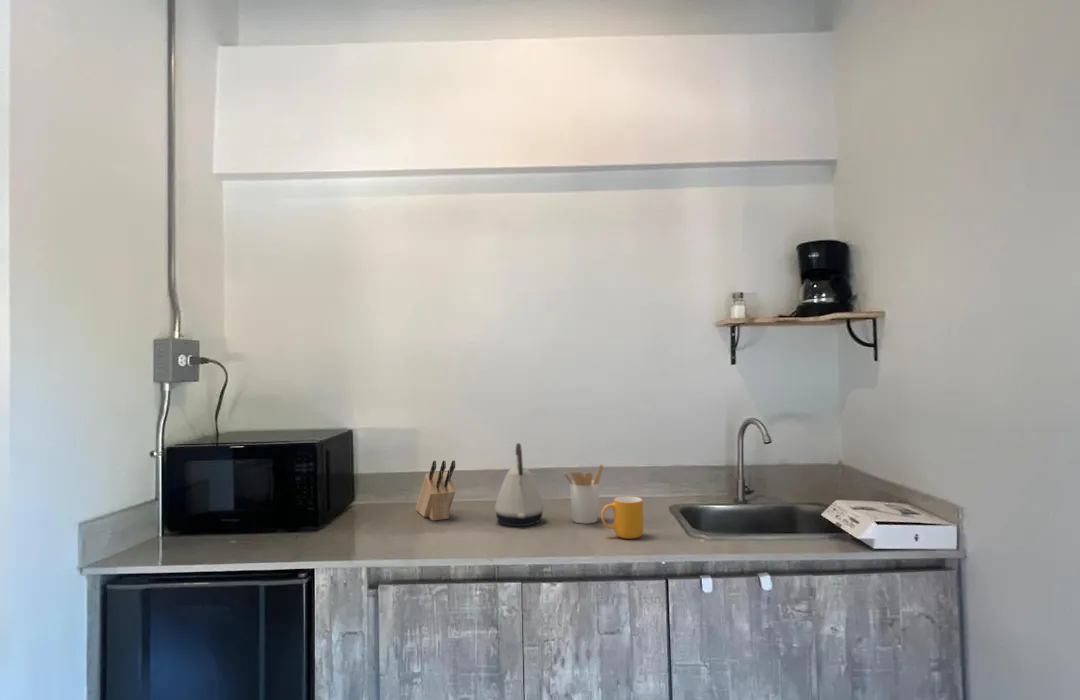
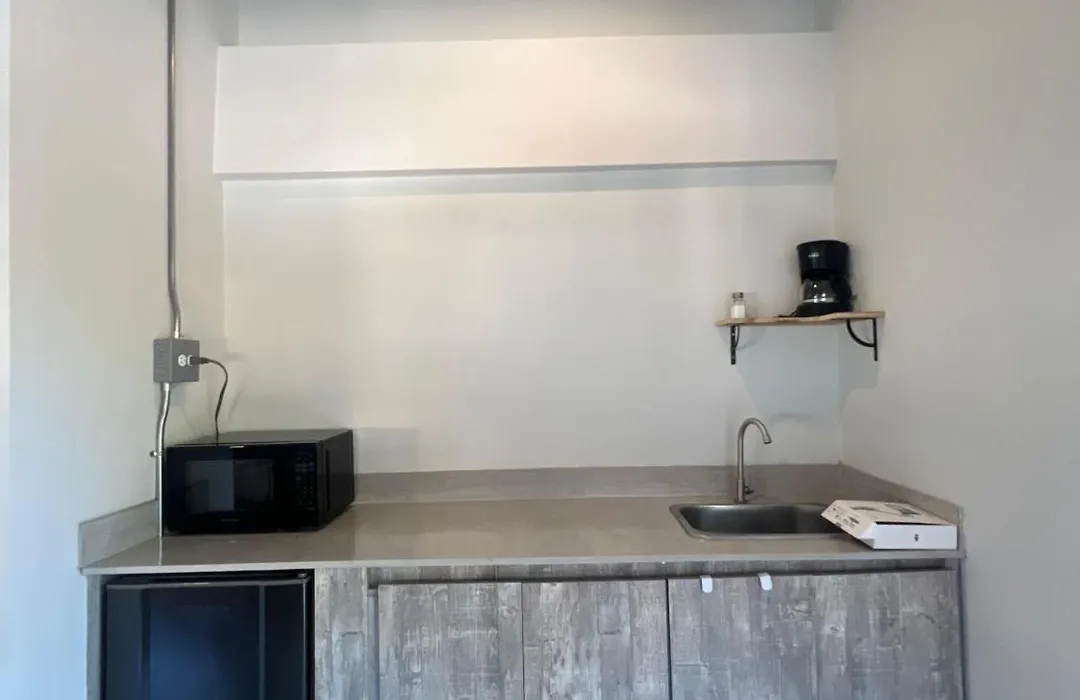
- utensil holder (584, 493)
- mug (622, 517)
- kettle (518, 482)
- knife block (436, 486)
